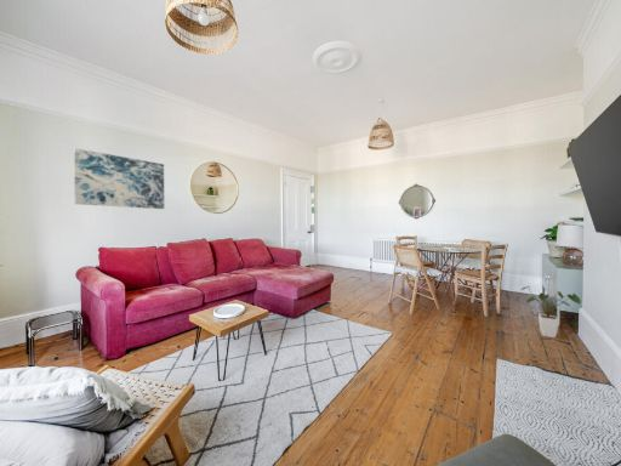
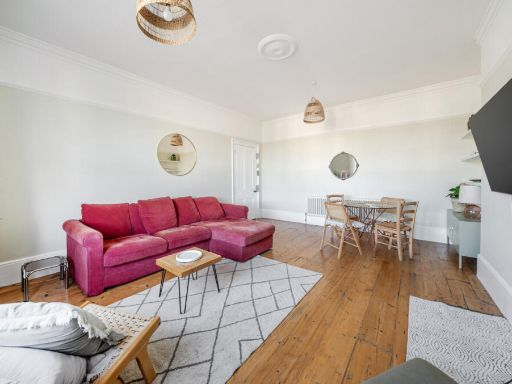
- wall art (124, 182)
- house plant (549, 312)
